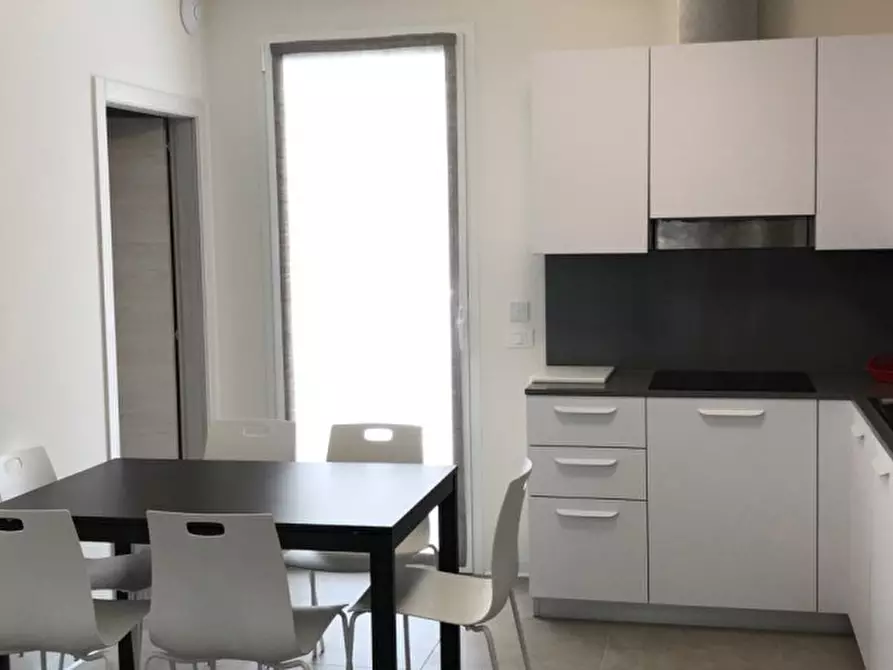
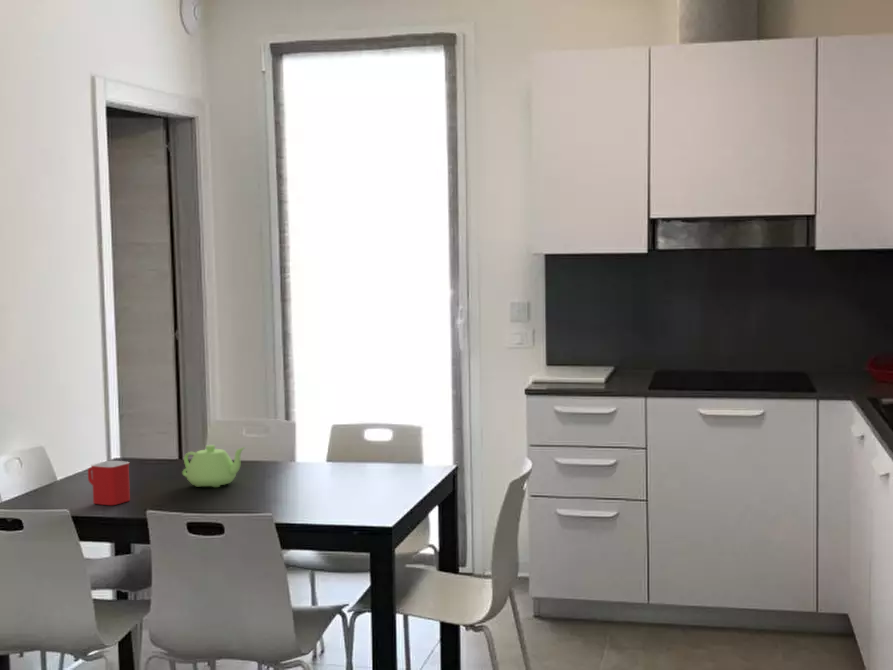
+ mug (105, 482)
+ teapot (213, 464)
